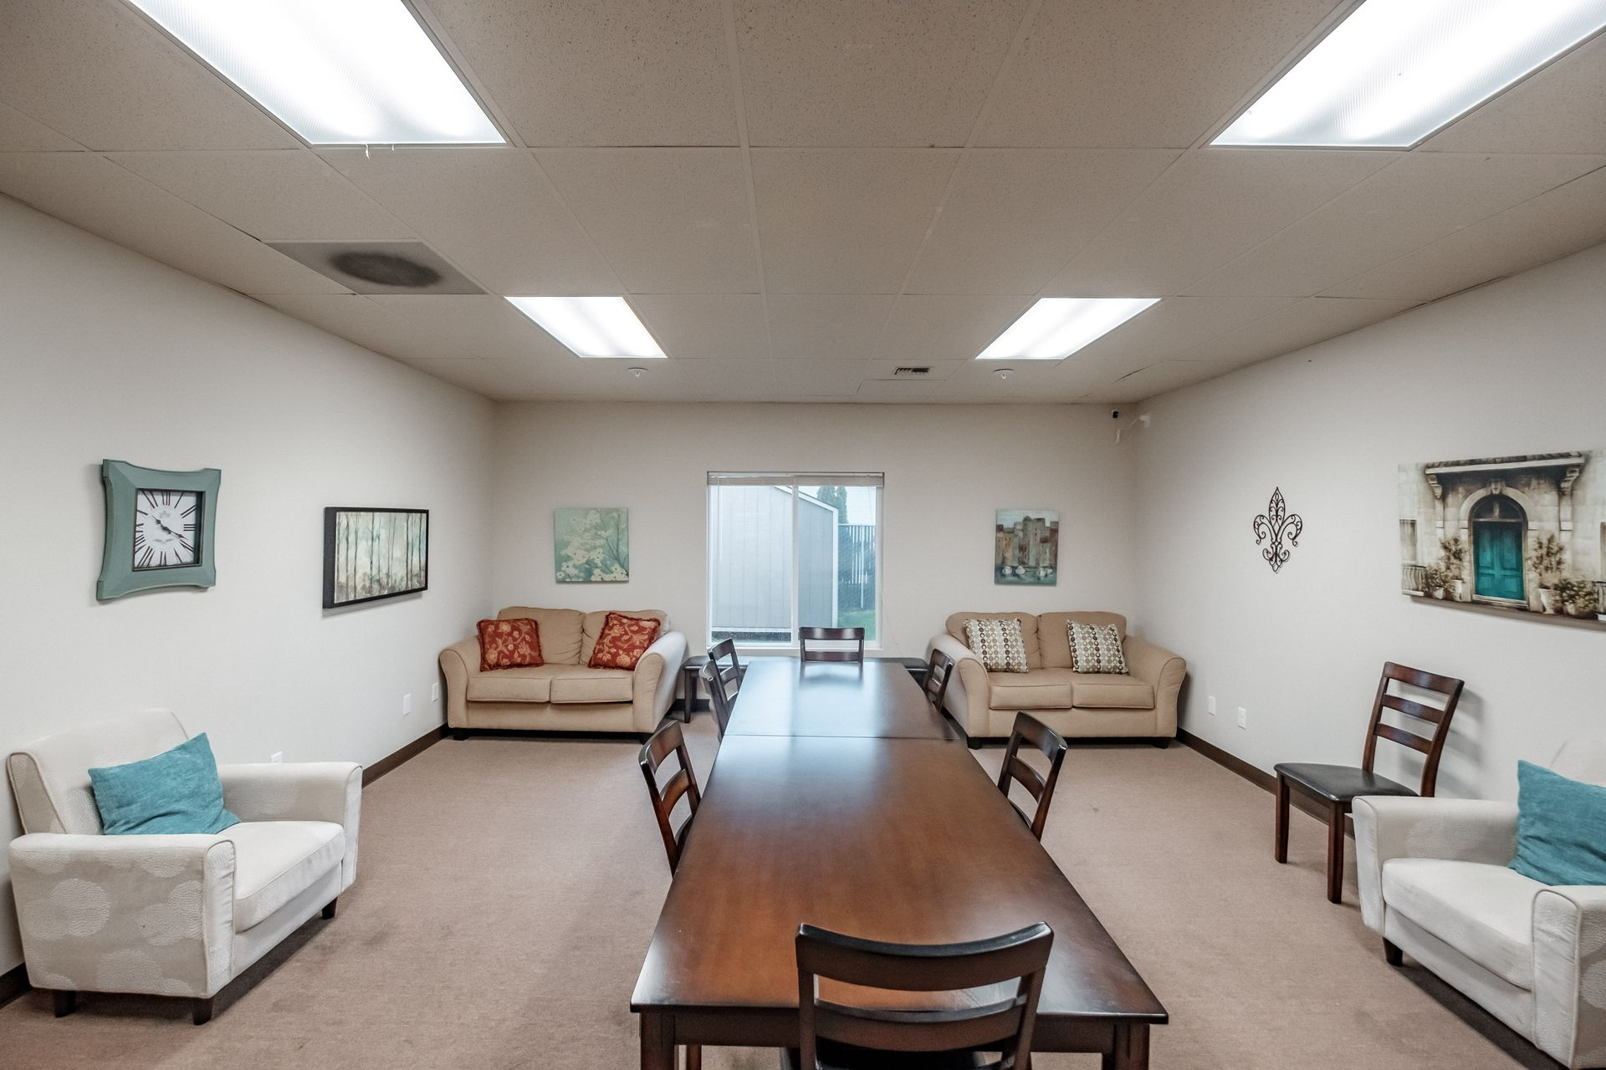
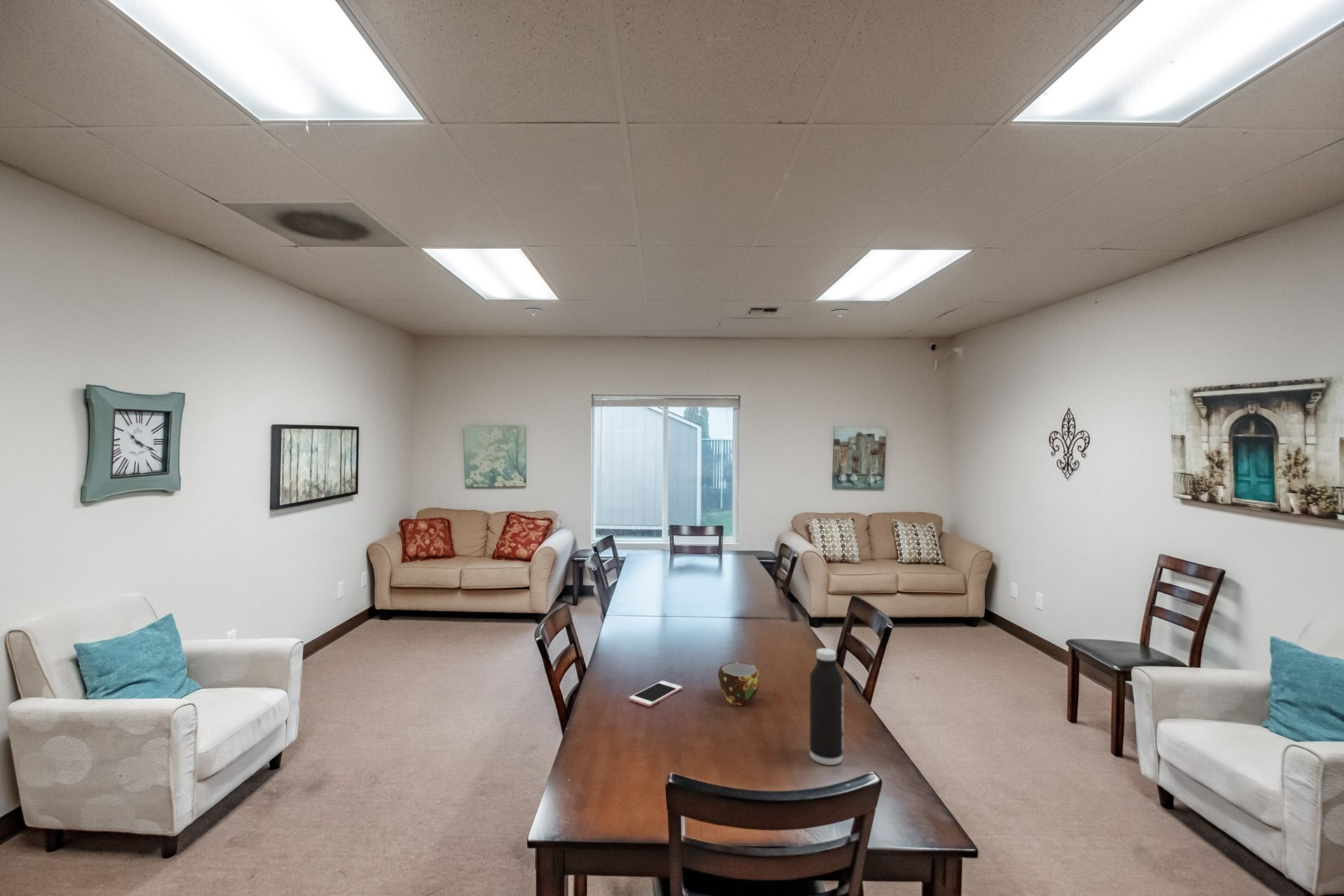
+ cell phone (656, 693)
+ water bottle (826, 704)
+ cup (736, 684)
